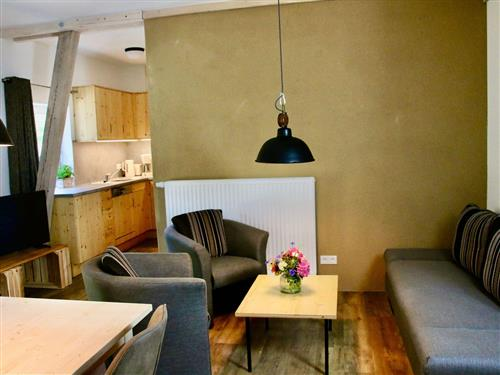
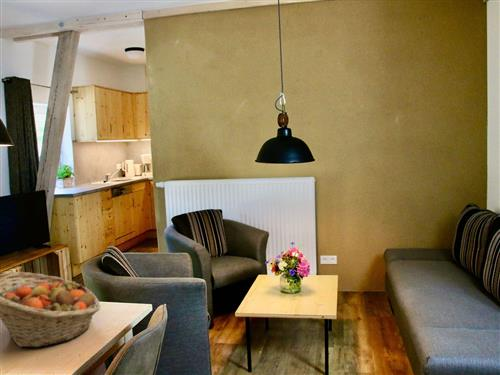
+ fruit basket (44, 302)
